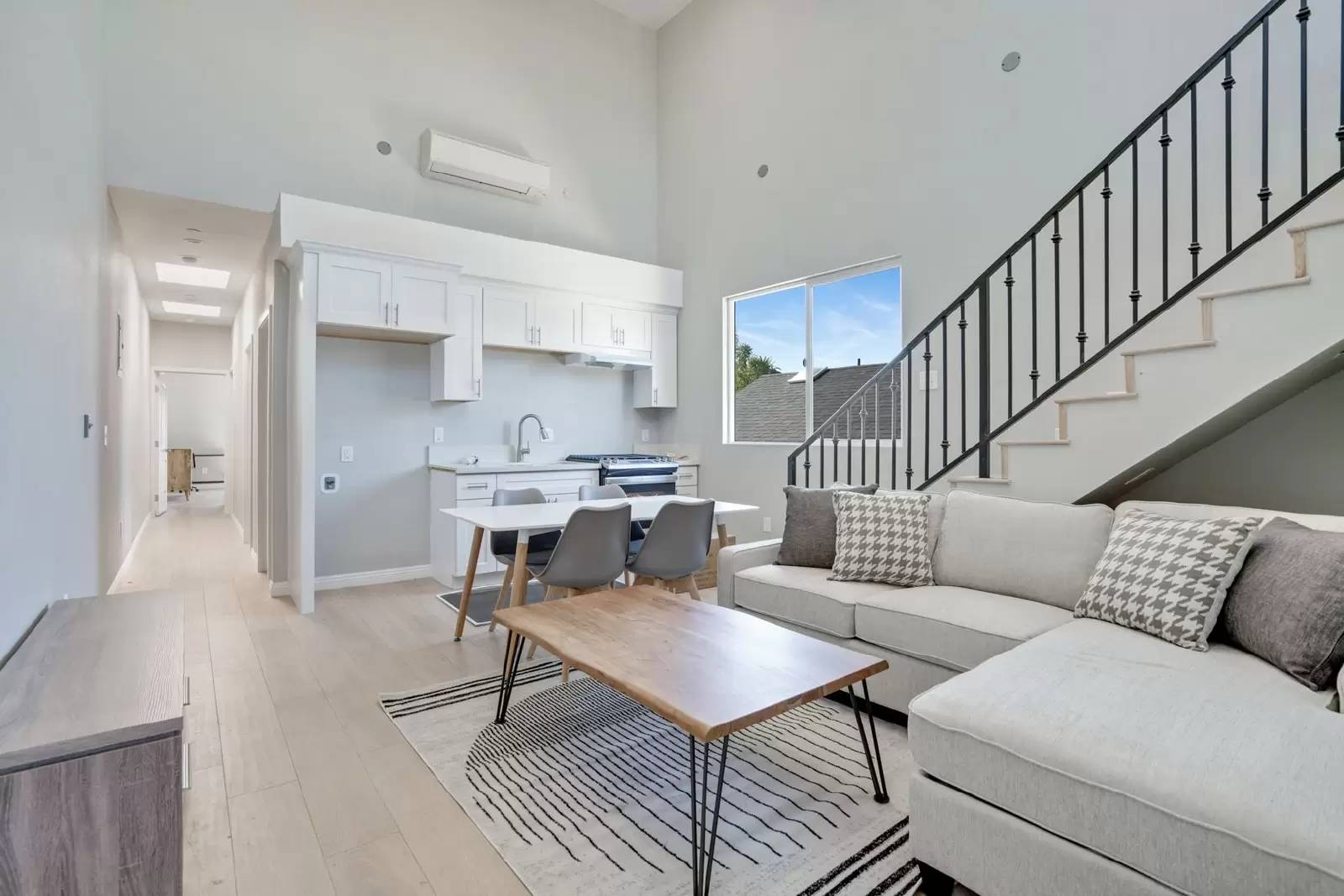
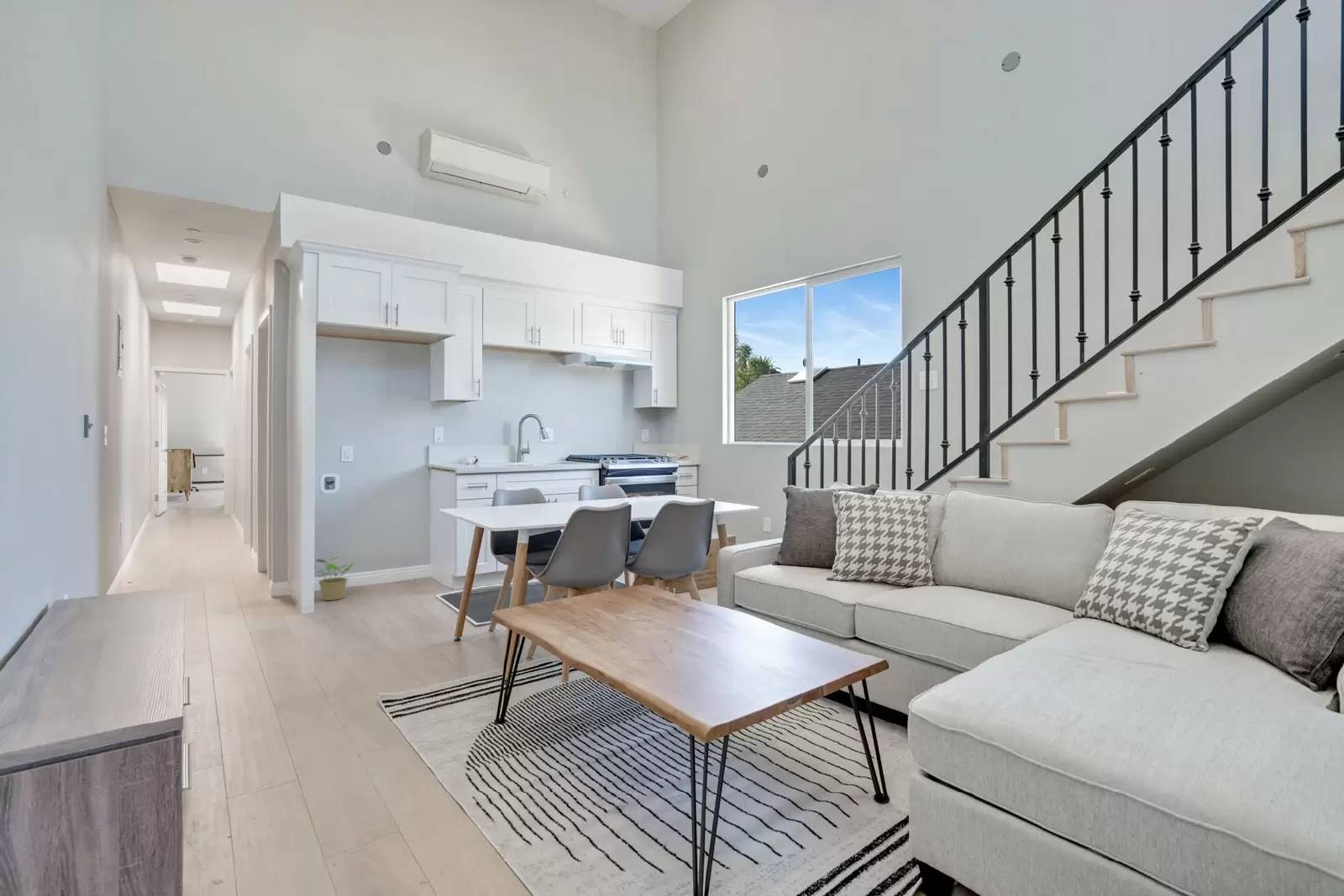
+ potted plant (330, 576)
